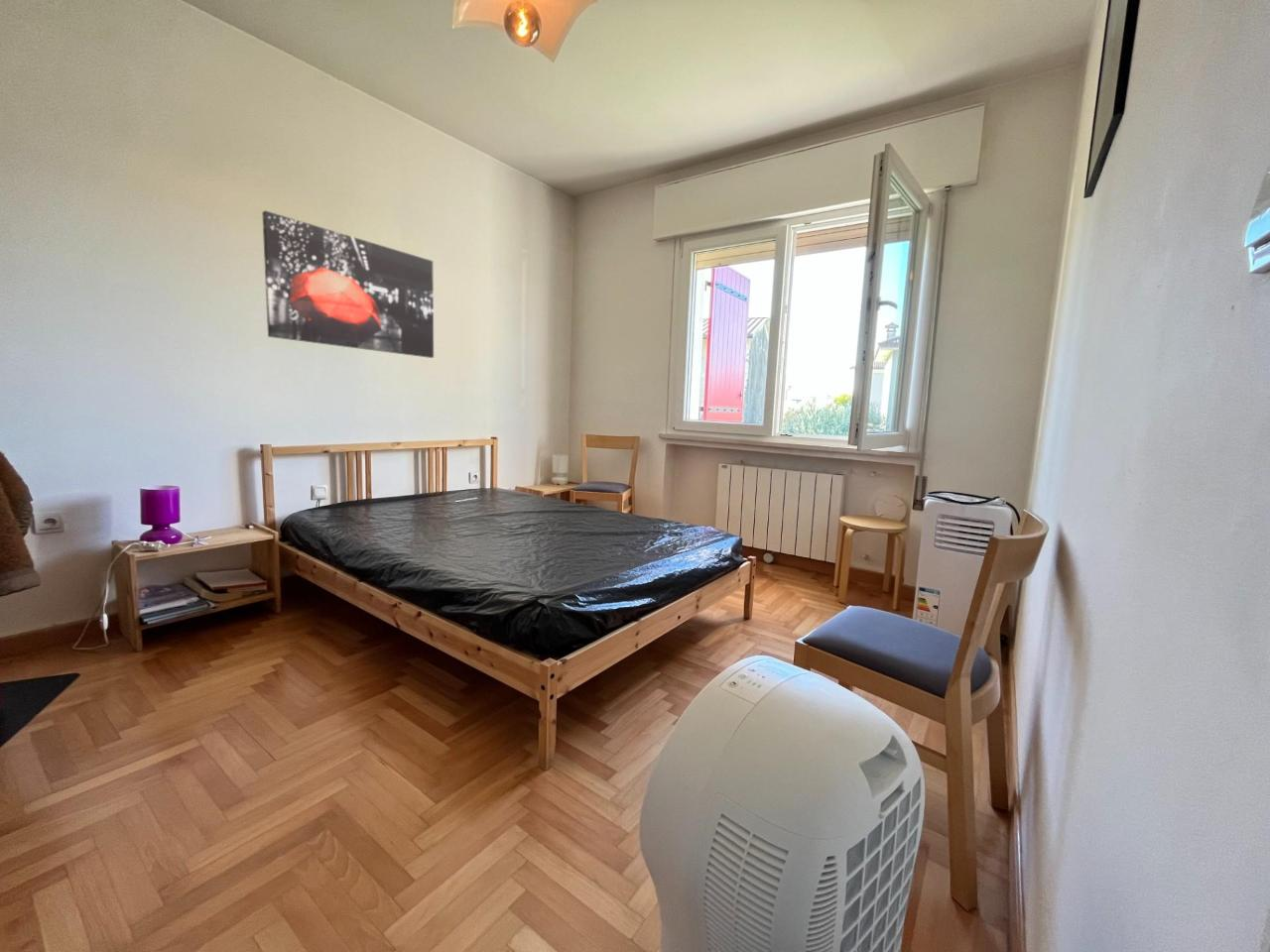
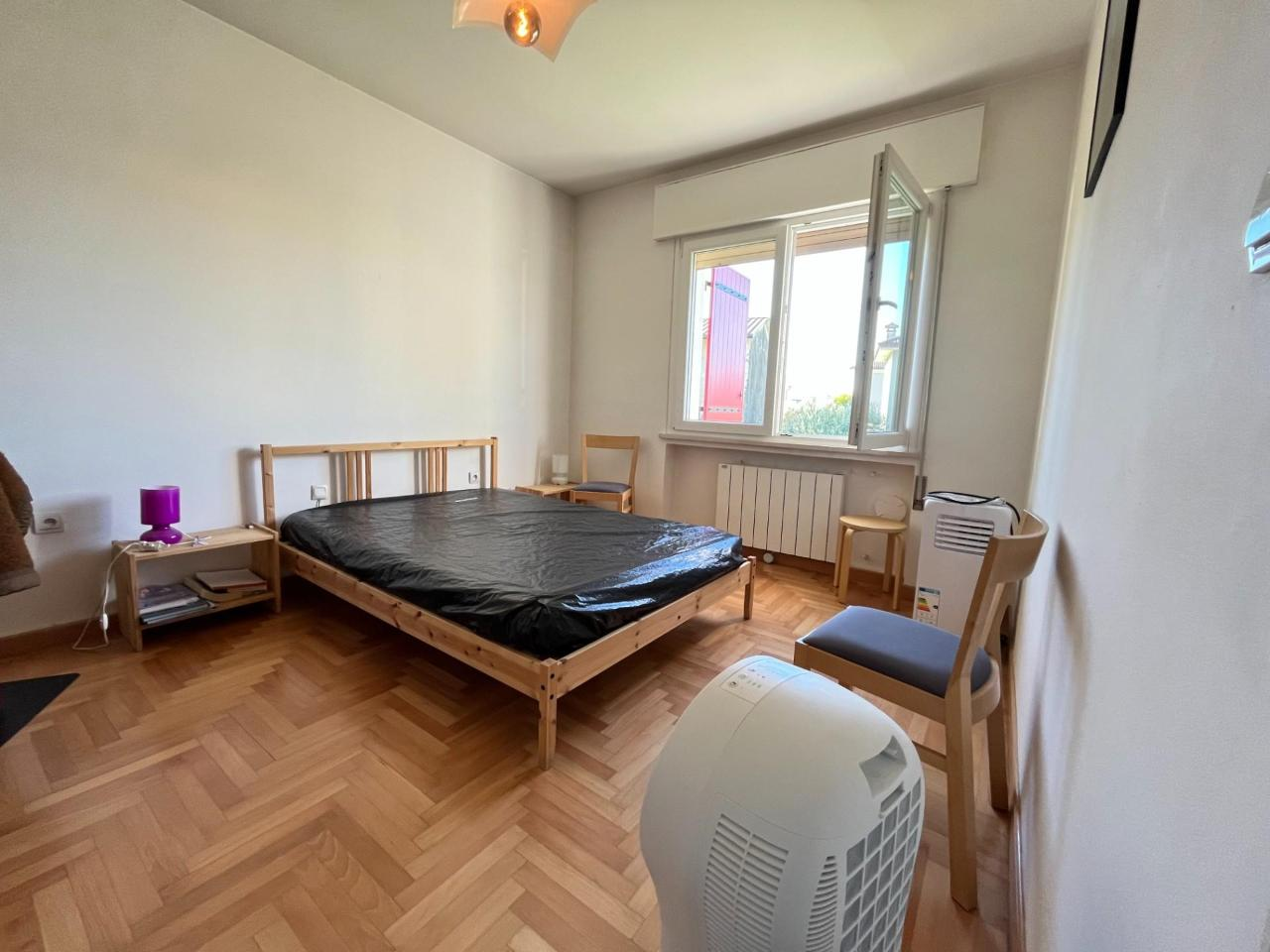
- wall art (359, 295)
